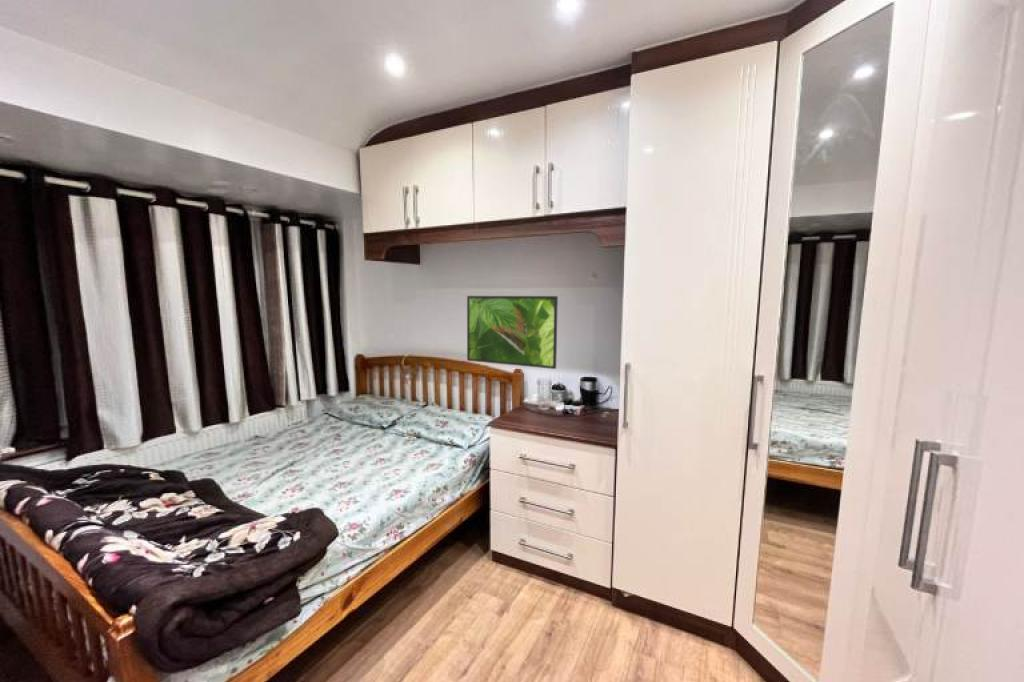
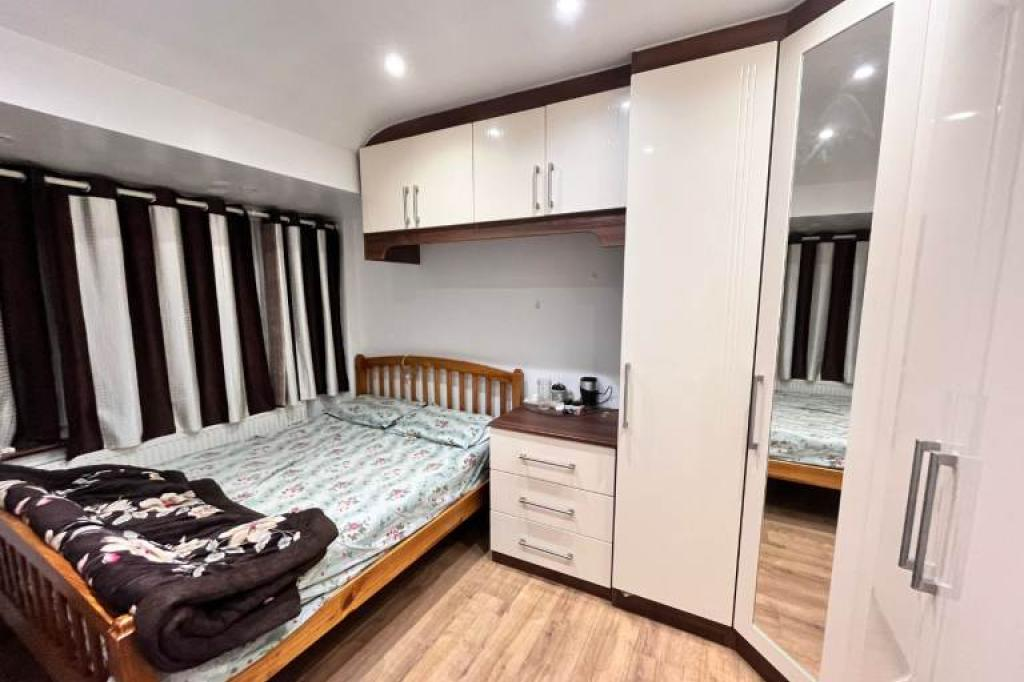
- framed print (509, 330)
